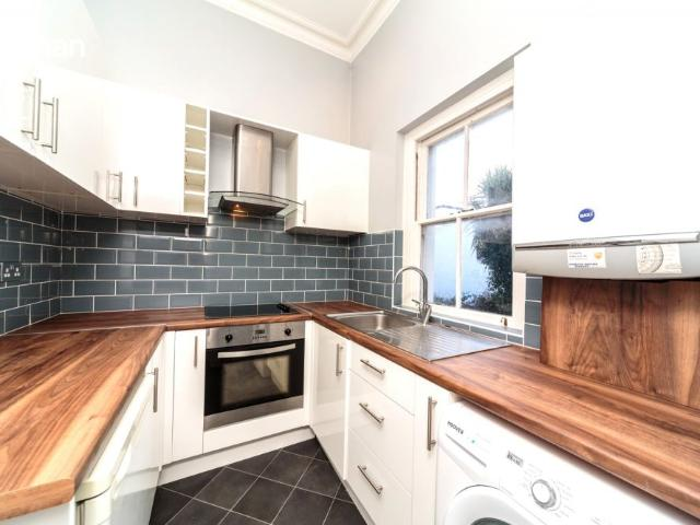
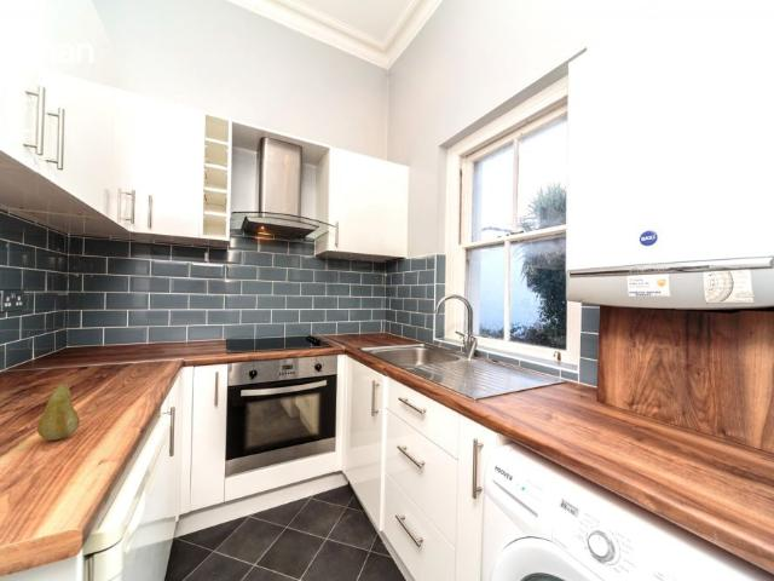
+ fruit (59, 410)
